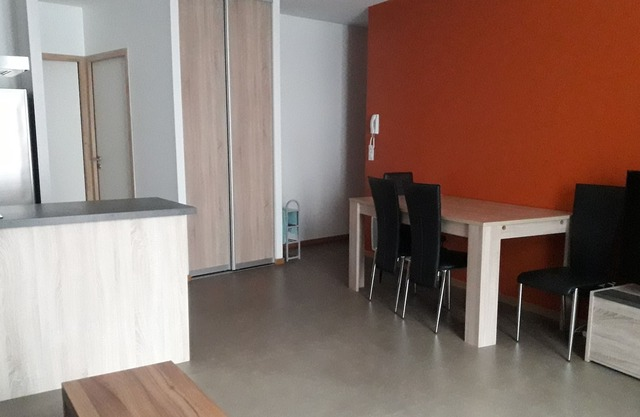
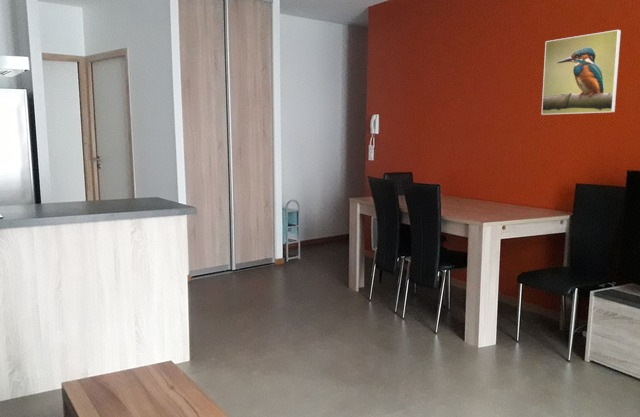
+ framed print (578, 75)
